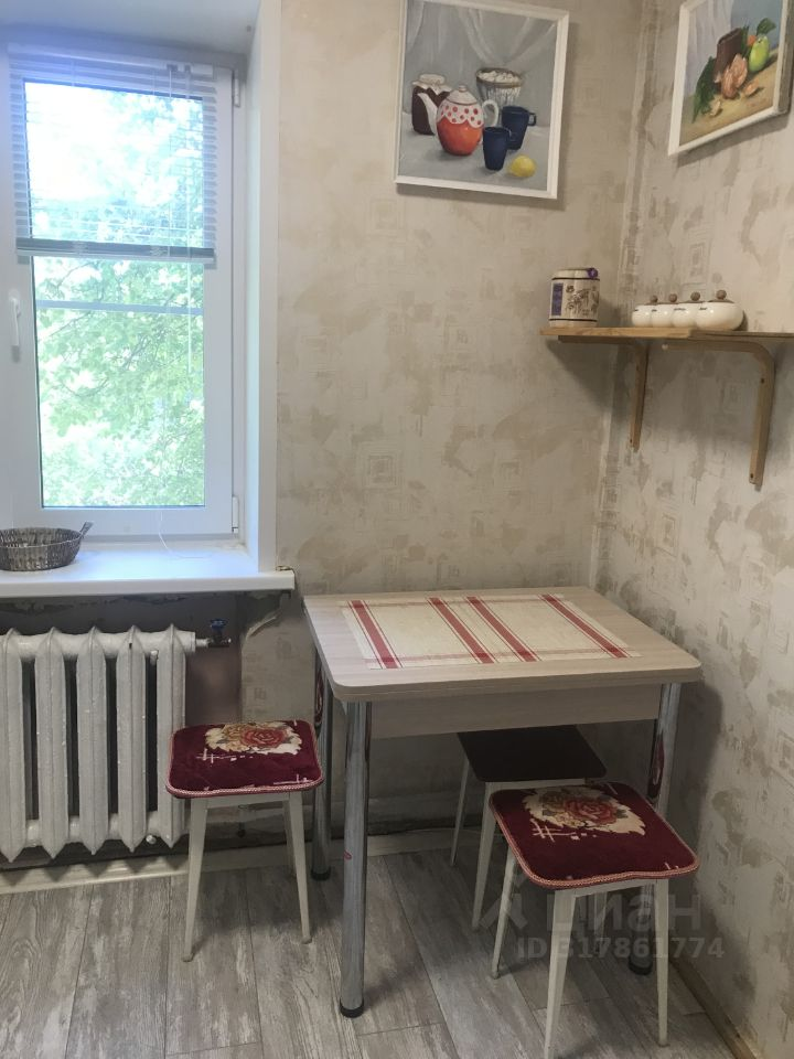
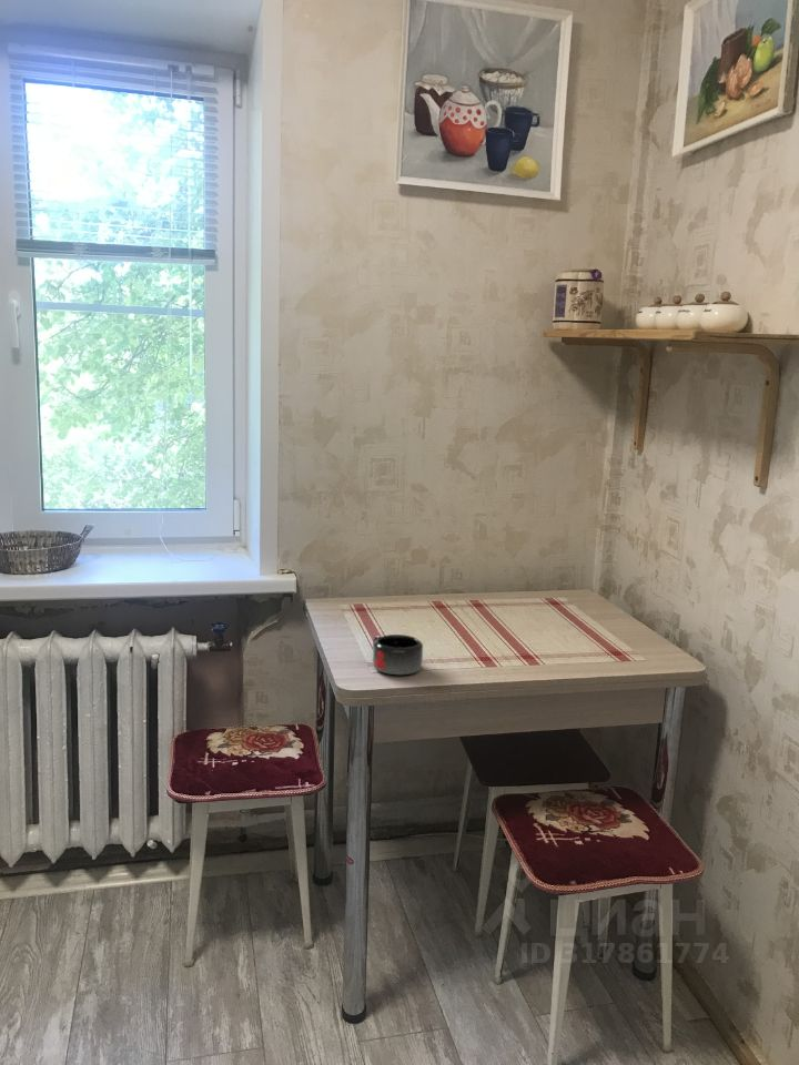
+ mug (393, 652)
